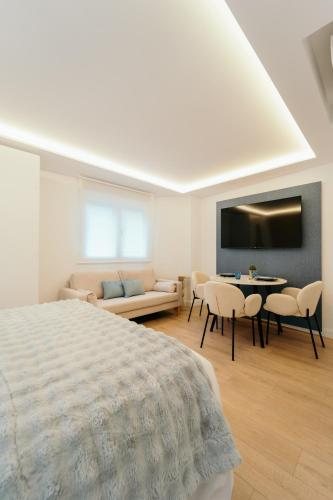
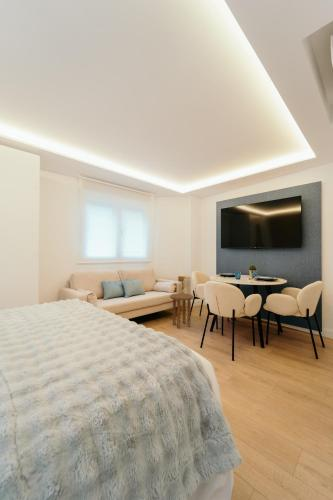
+ side table (183, 310)
